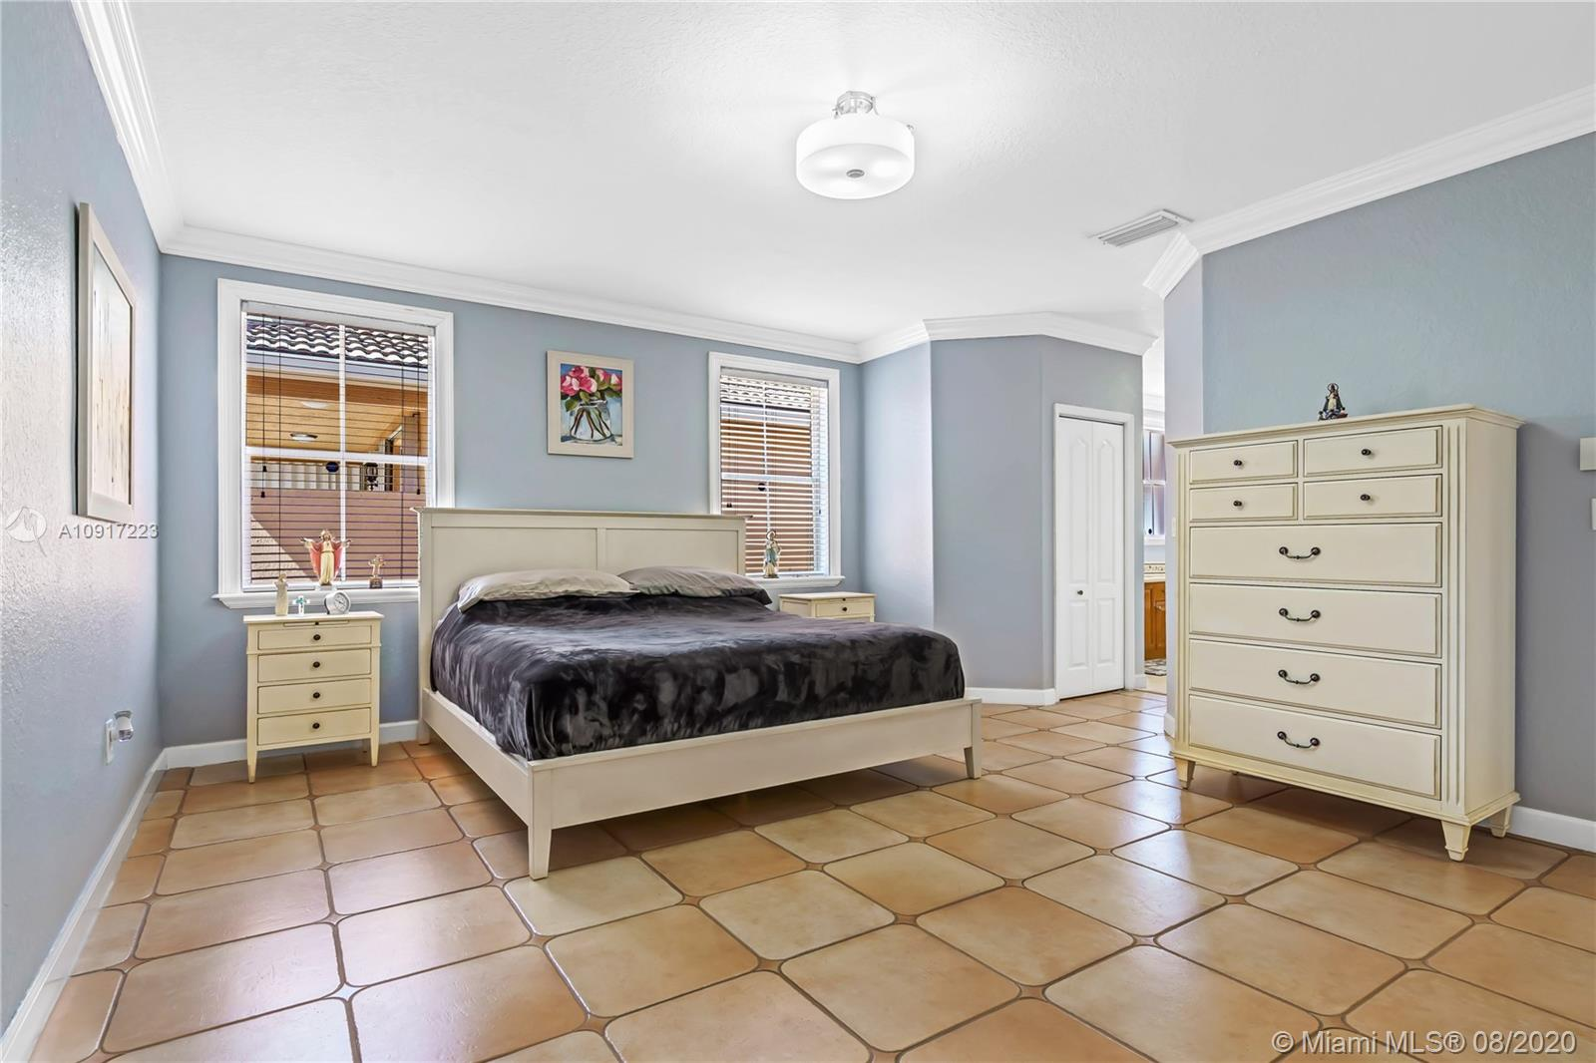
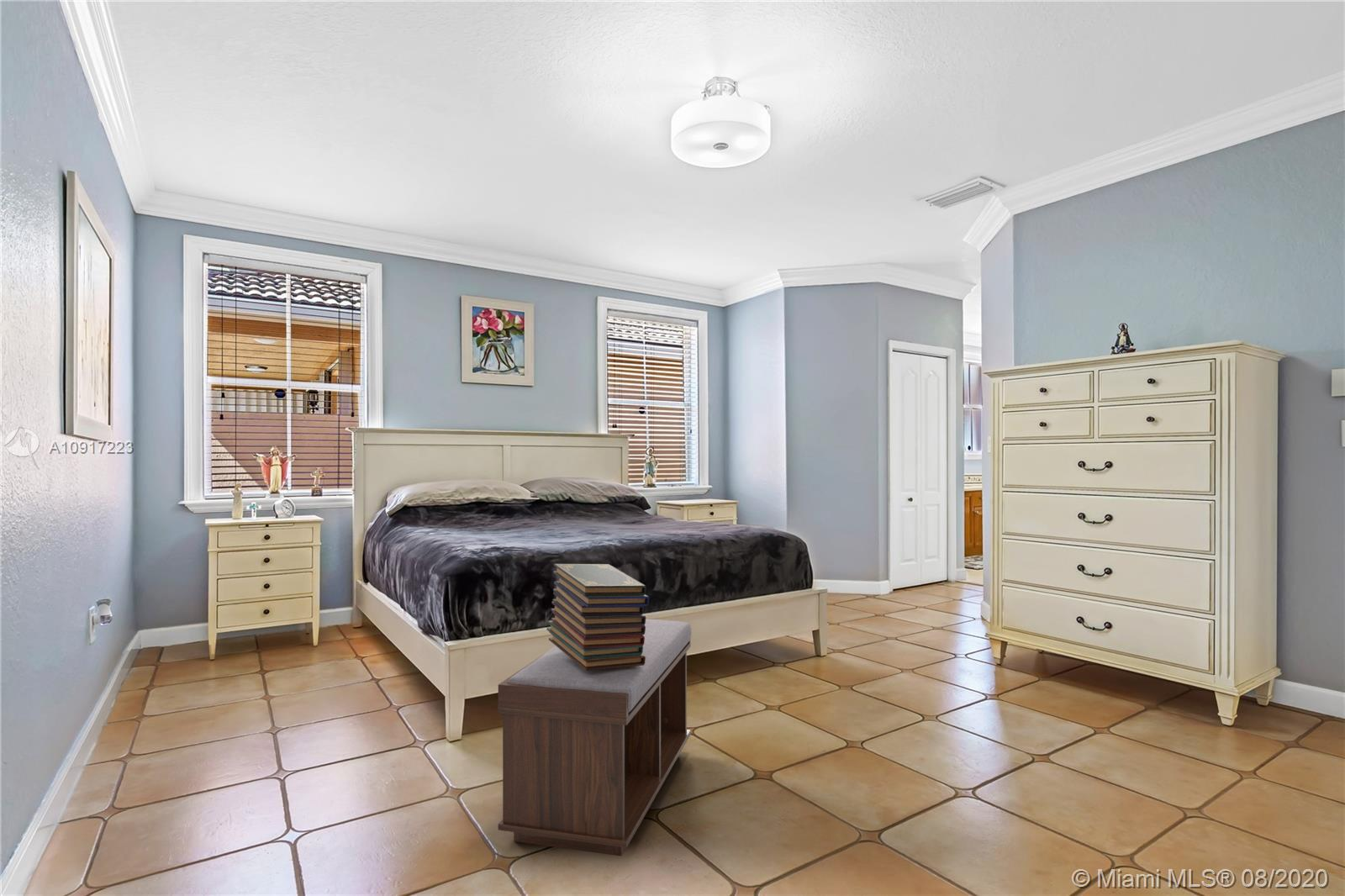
+ bench (609, 717)
+ book stack (591, 619)
